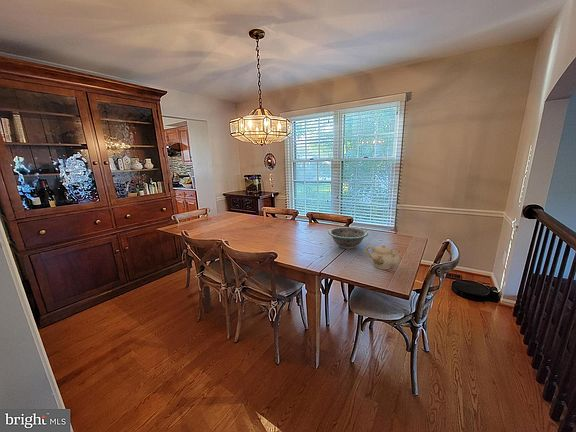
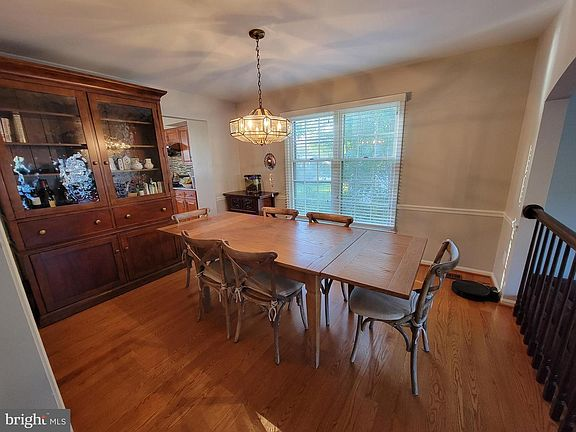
- teapot (382, 255)
- decorative bowl (347, 239)
